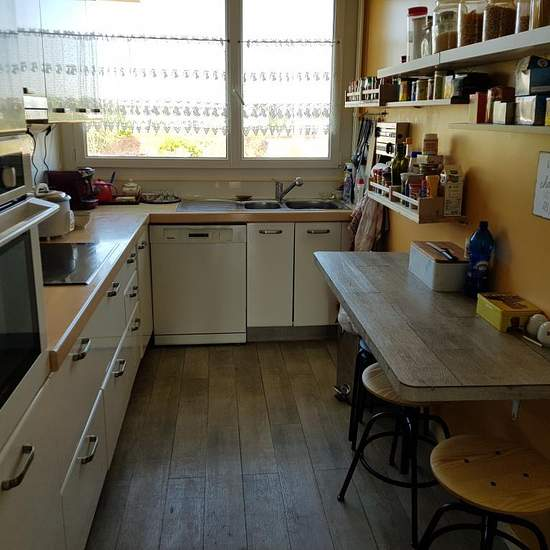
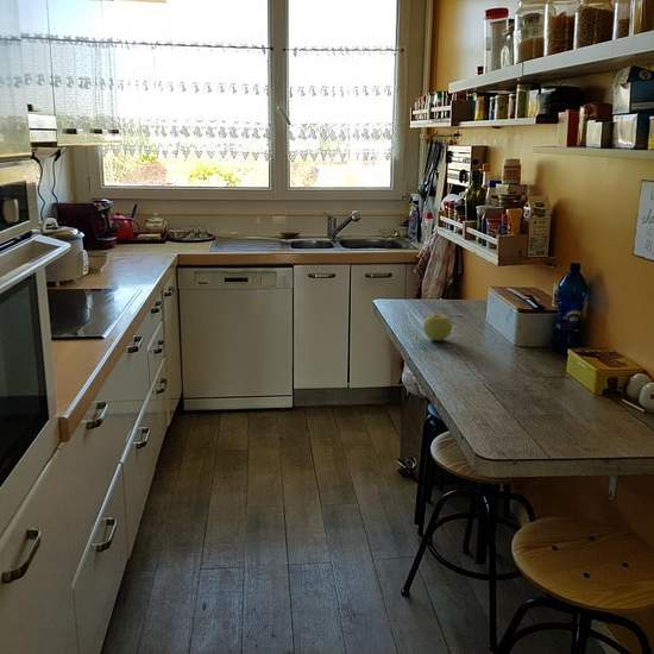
+ apple (436, 327)
